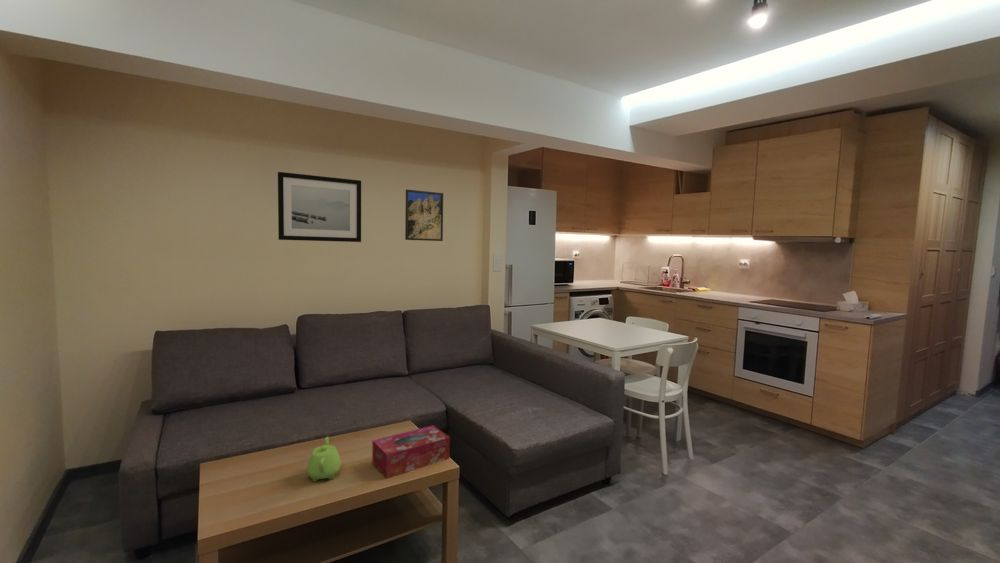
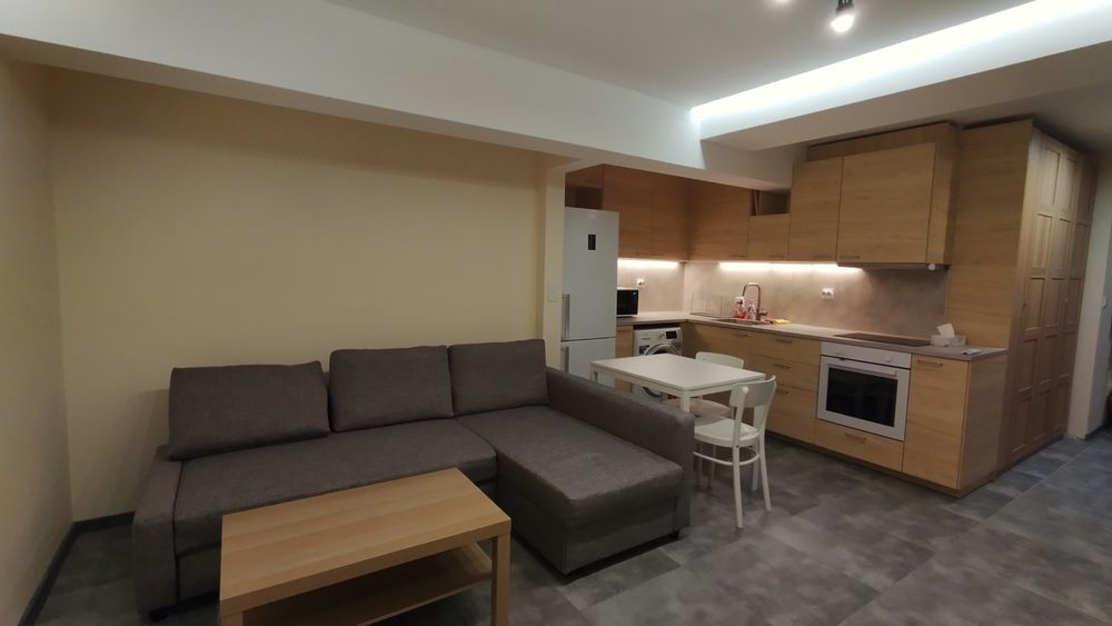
- wall art (321, 208)
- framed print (424, 216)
- teapot (324, 459)
- tissue box (411, 449)
